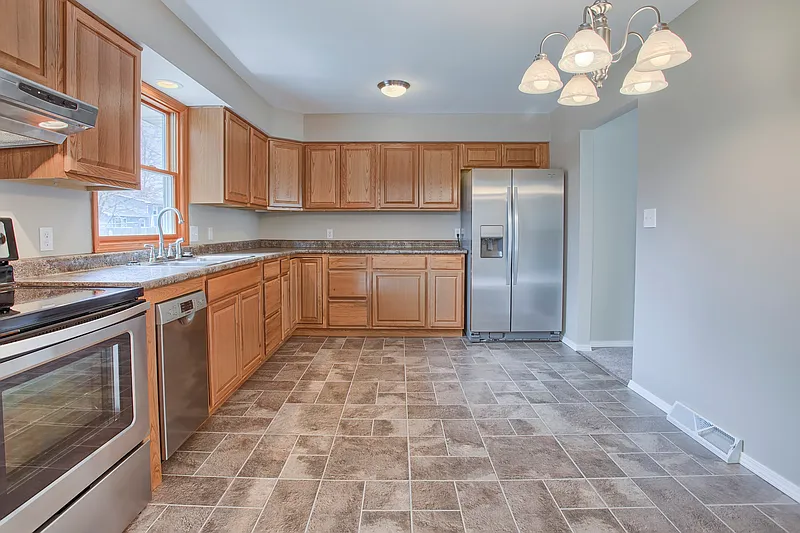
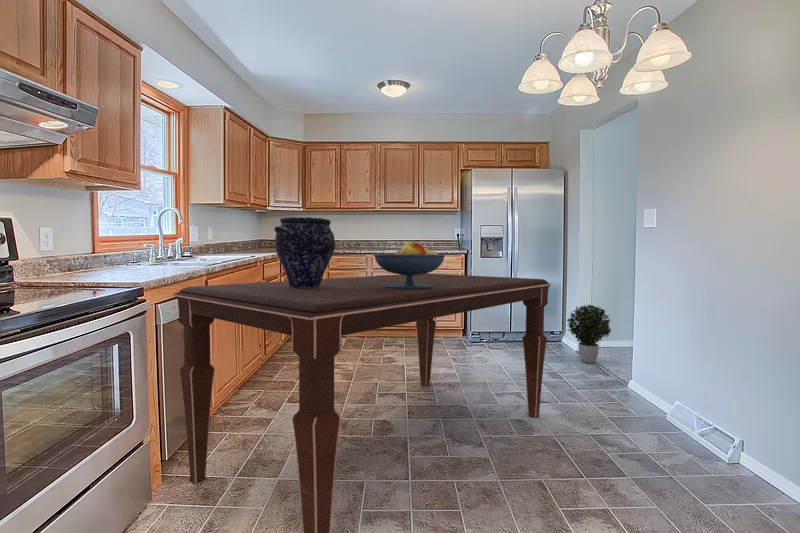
+ potted plant (589, 333)
+ fruit bowl (409, 264)
+ dining table (419, 363)
+ vase (305, 252)
